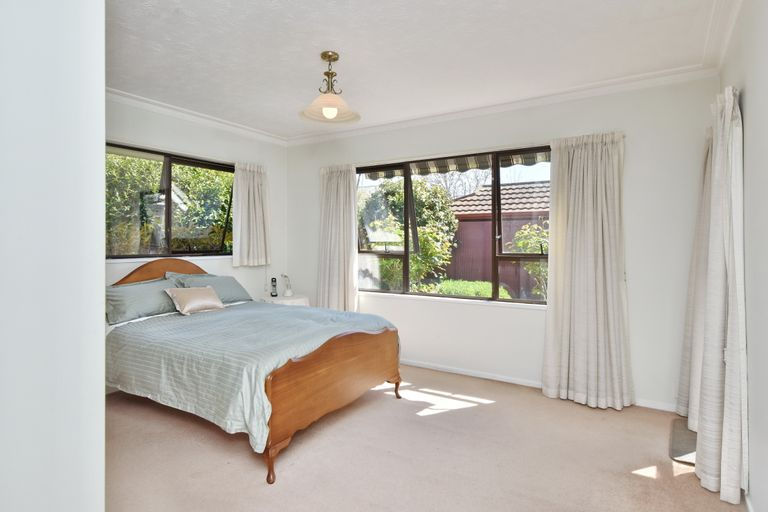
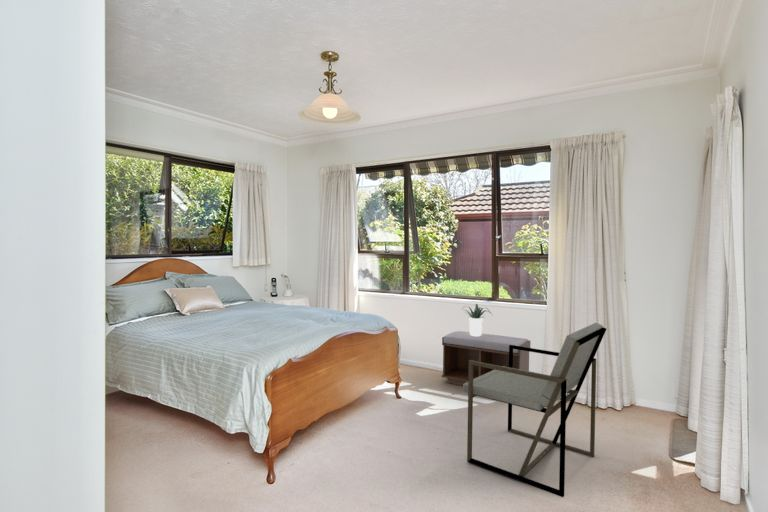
+ bench (485, 360)
+ armchair (533, 391)
+ potted plant (475, 320)
